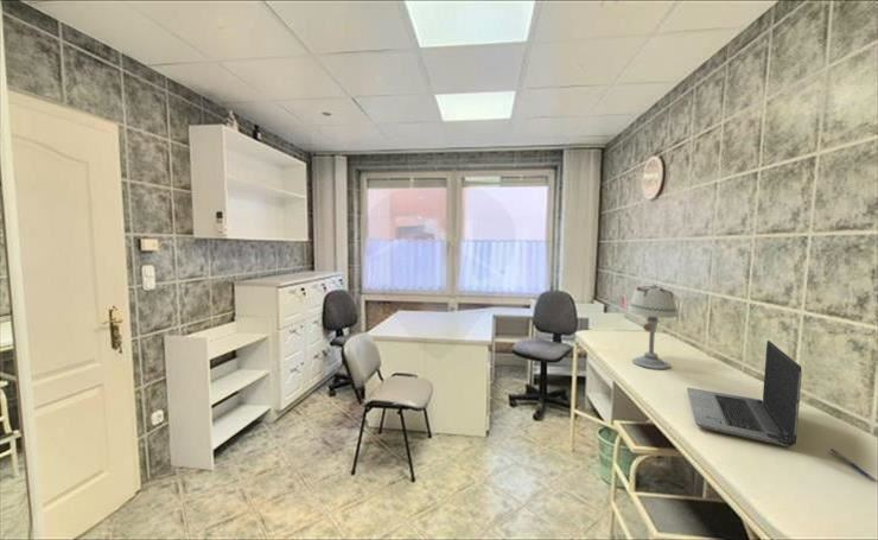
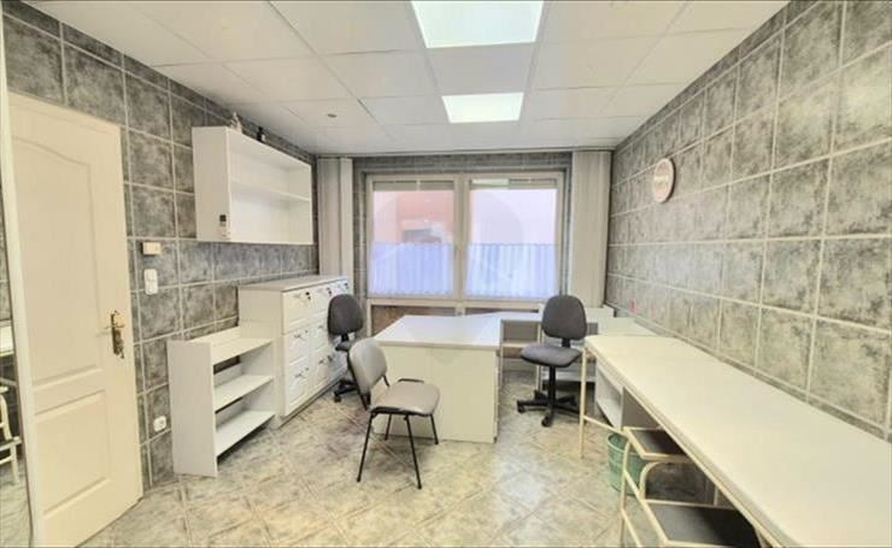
- laptop computer (730, 394)
- table lamp (651, 324)
- pen (851, 463)
